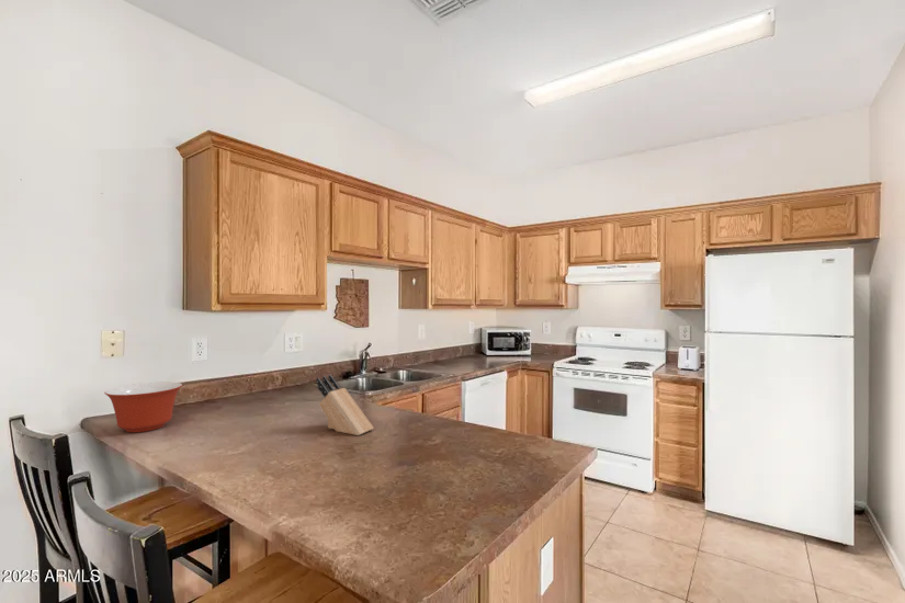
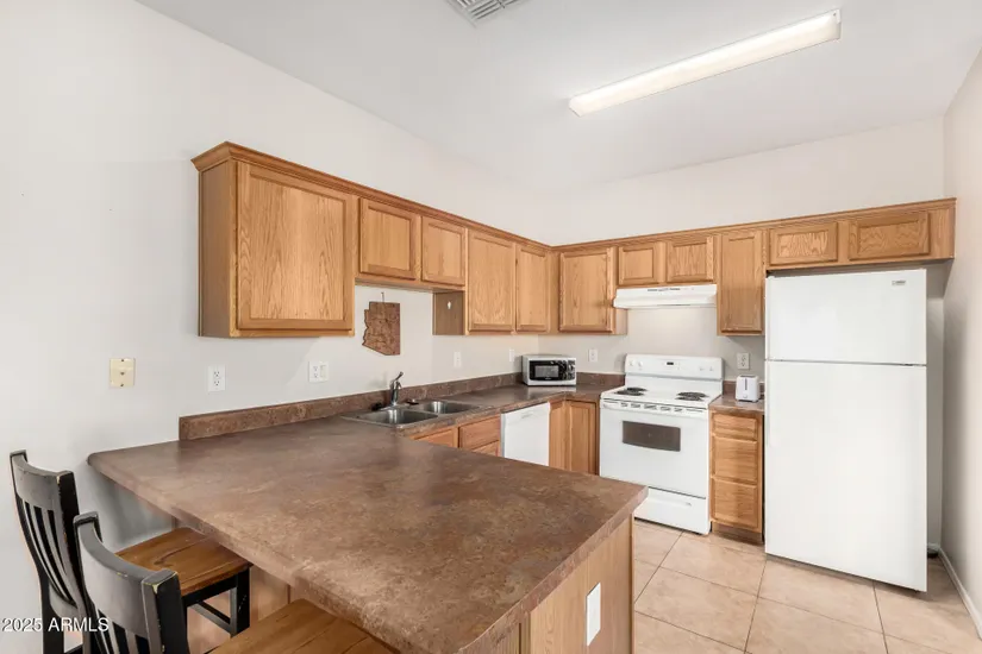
- knife block (342, 402)
- mixing bowl (145, 407)
